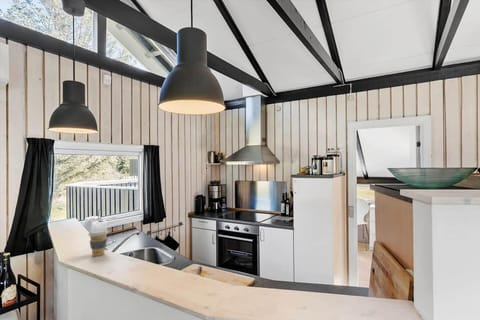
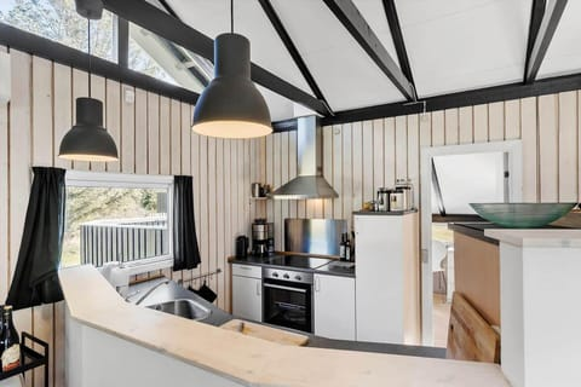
- coffee cup (98, 242)
